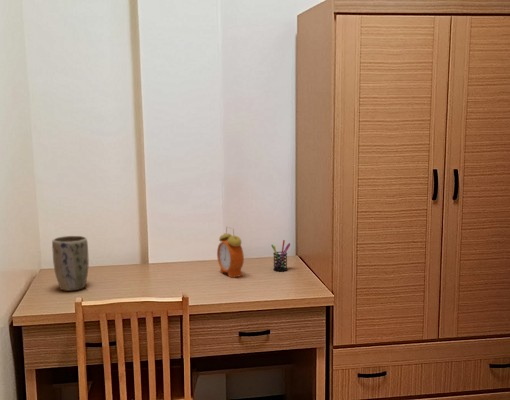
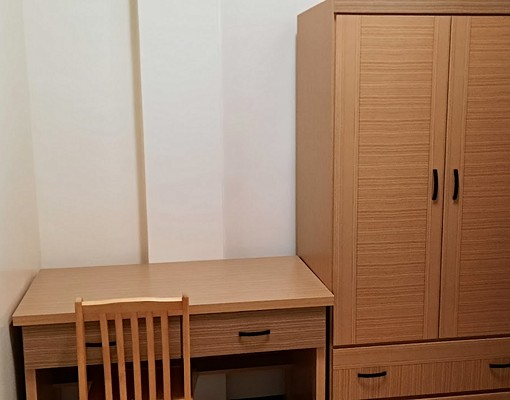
- pen holder (279, 255)
- alarm clock (230, 251)
- plant pot (71, 263)
